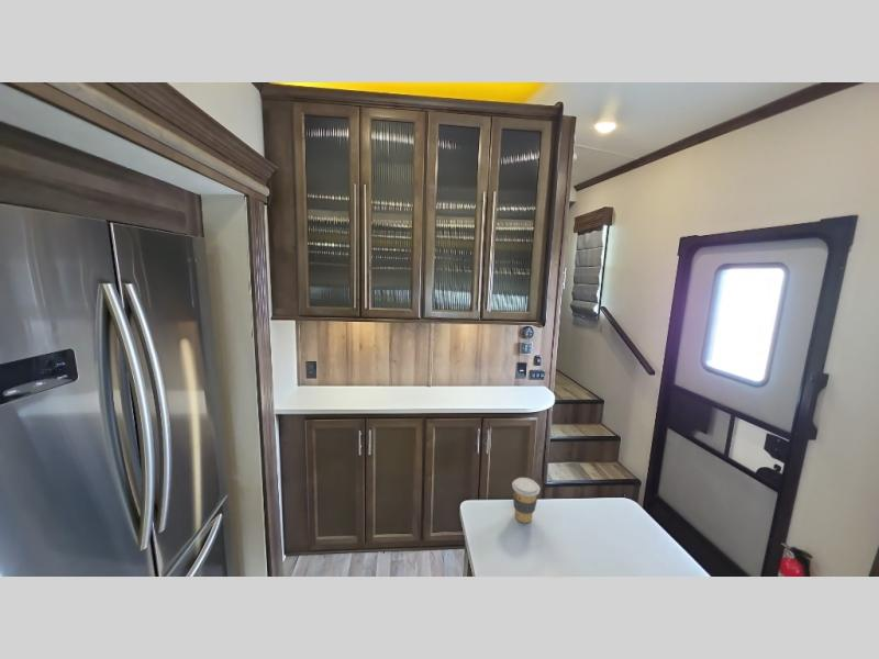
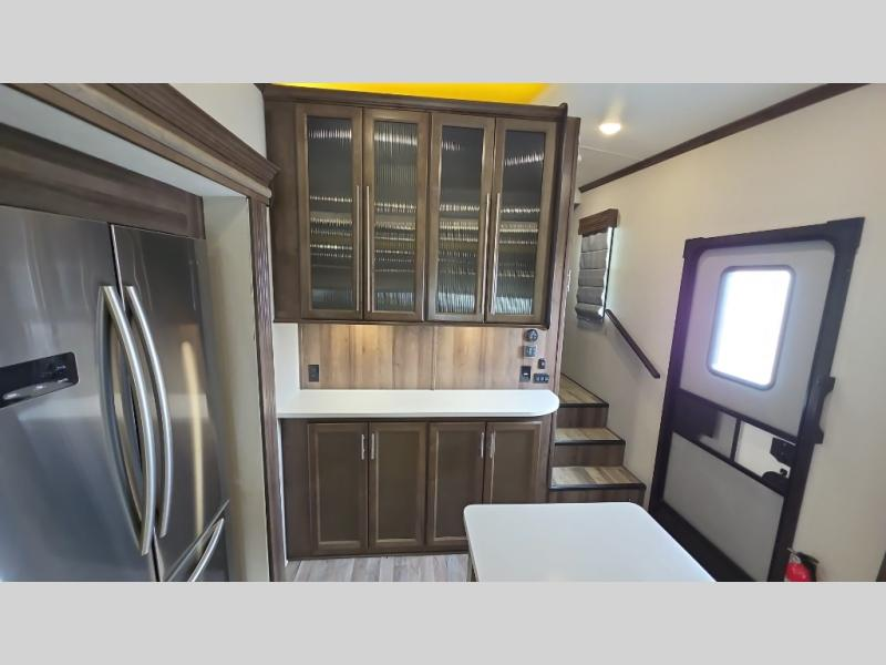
- coffee cup (524, 500)
